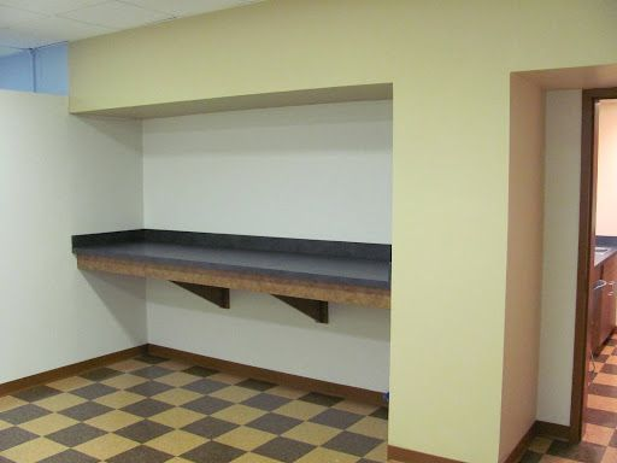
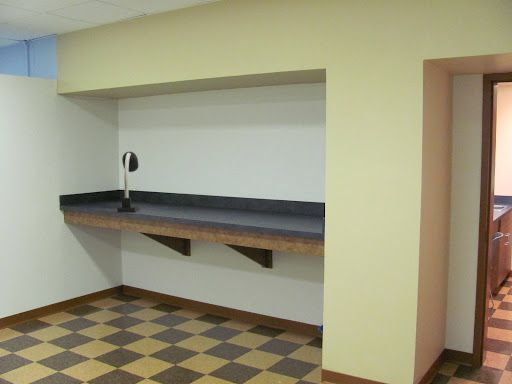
+ desk lamp (127, 180)
